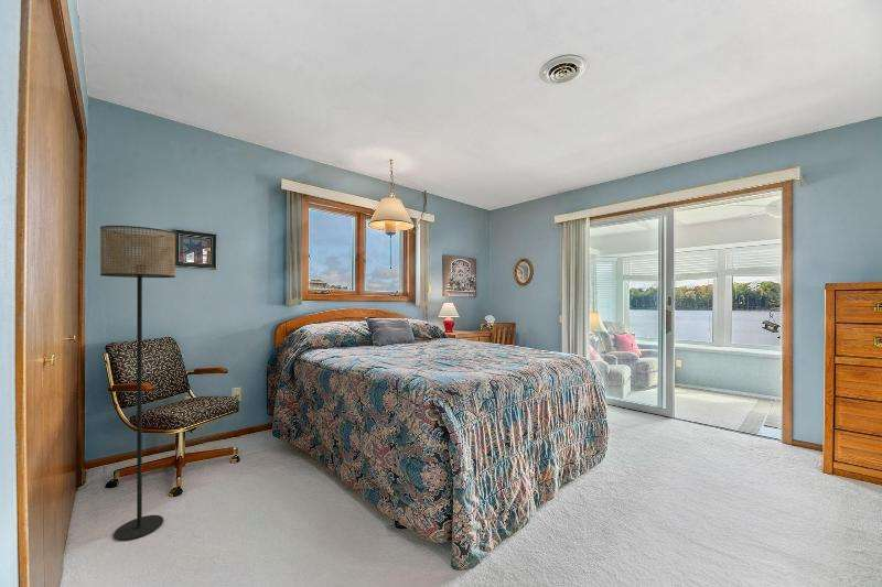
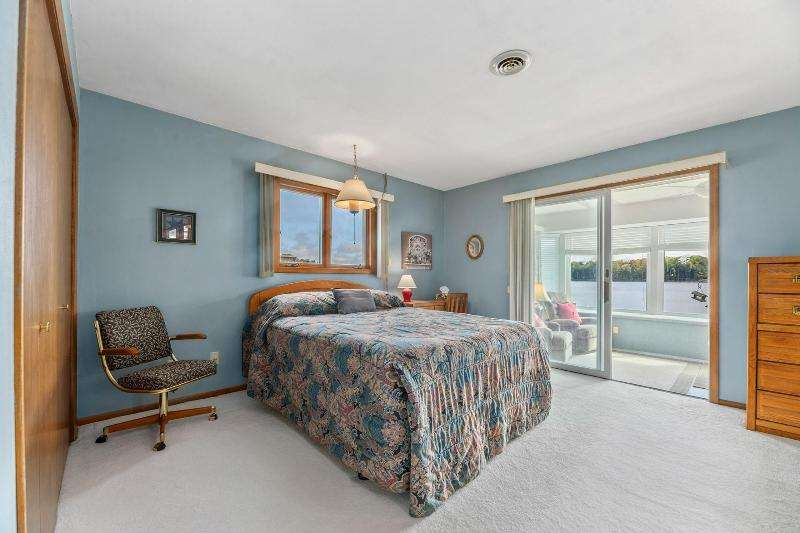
- floor lamp (139, 379)
